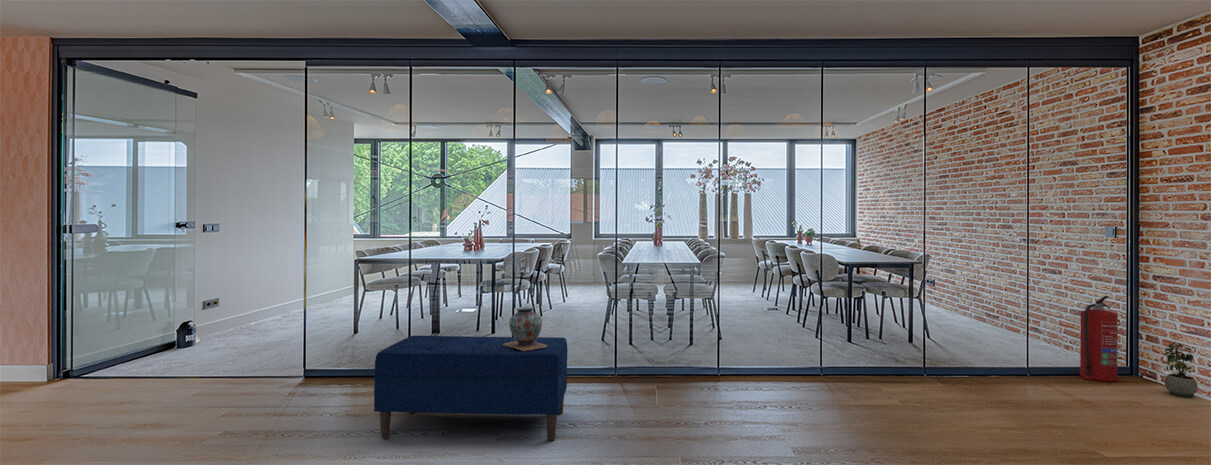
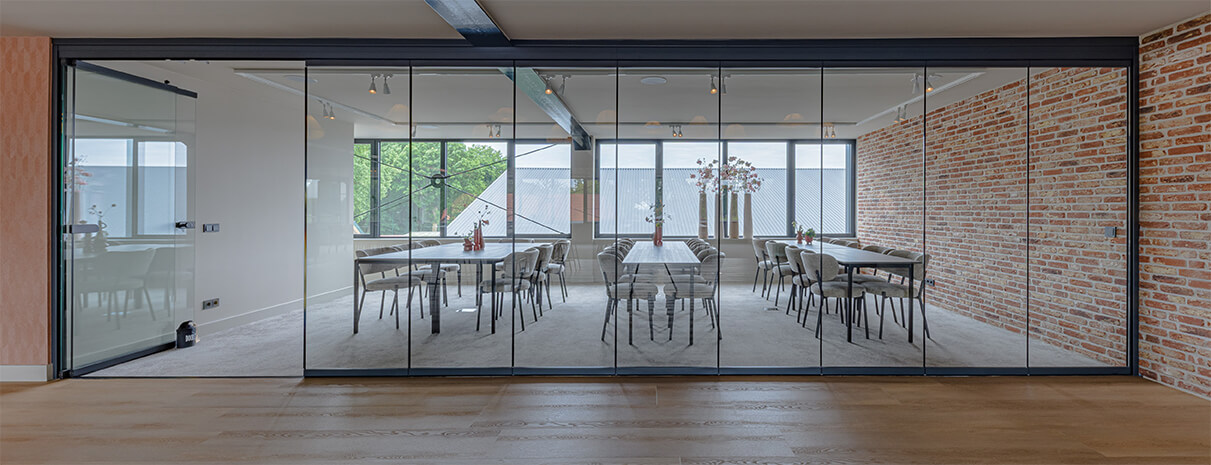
- potted plant (1180, 369)
- fire extinguisher (1097, 336)
- decorative vase (525, 326)
- bench (477, 384)
